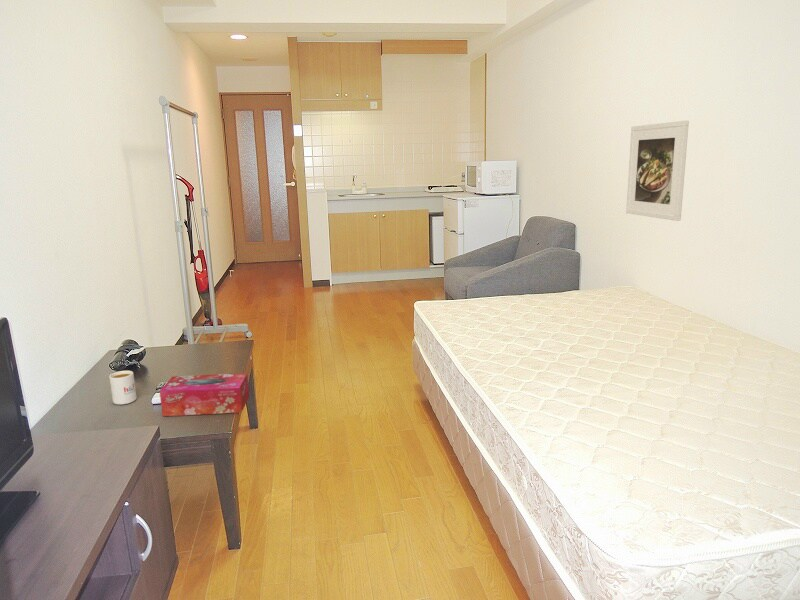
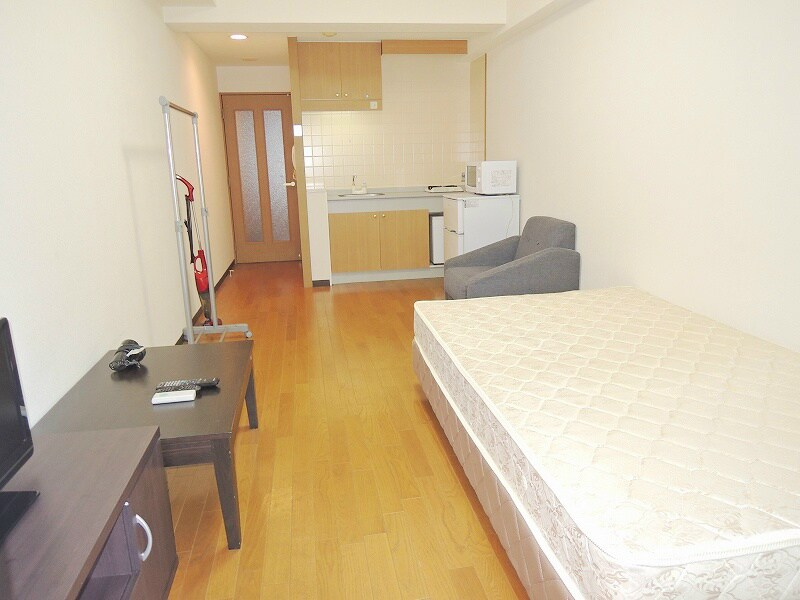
- mug (124, 385)
- tissue box (206, 394)
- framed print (654, 171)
